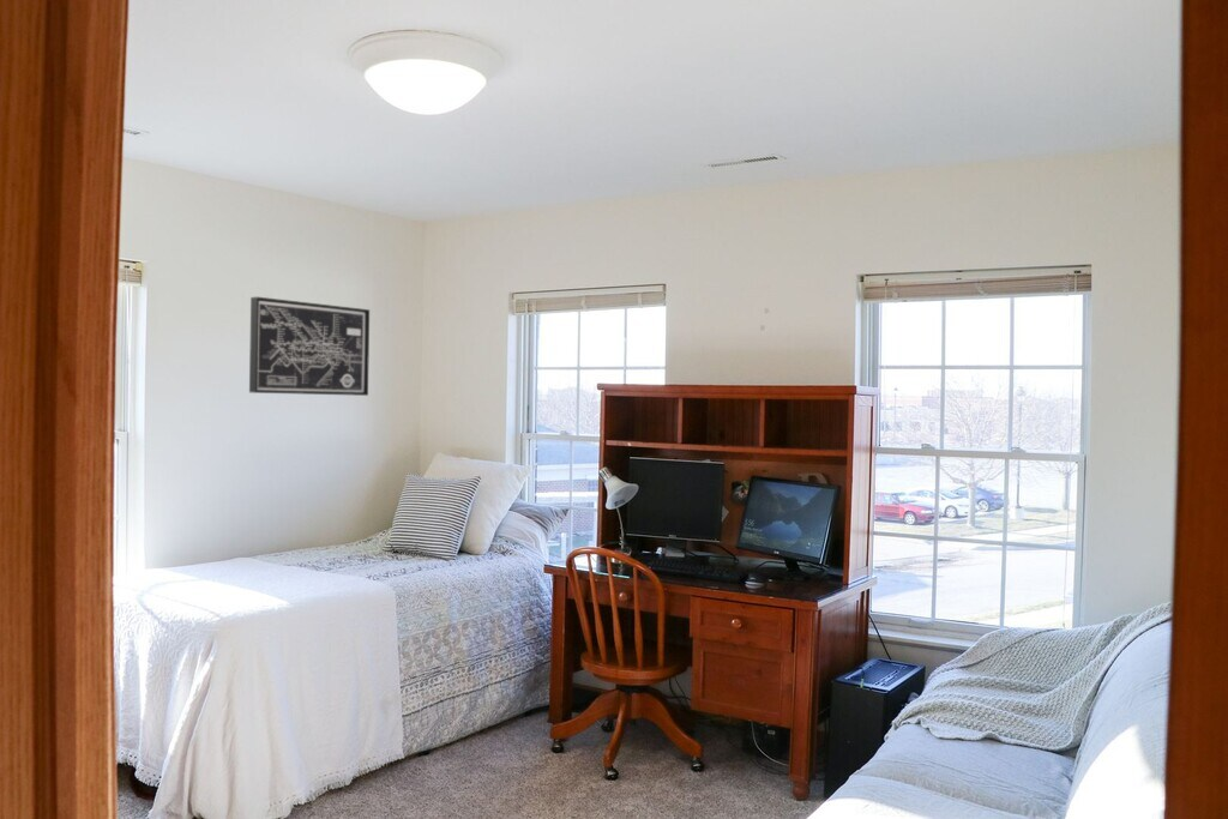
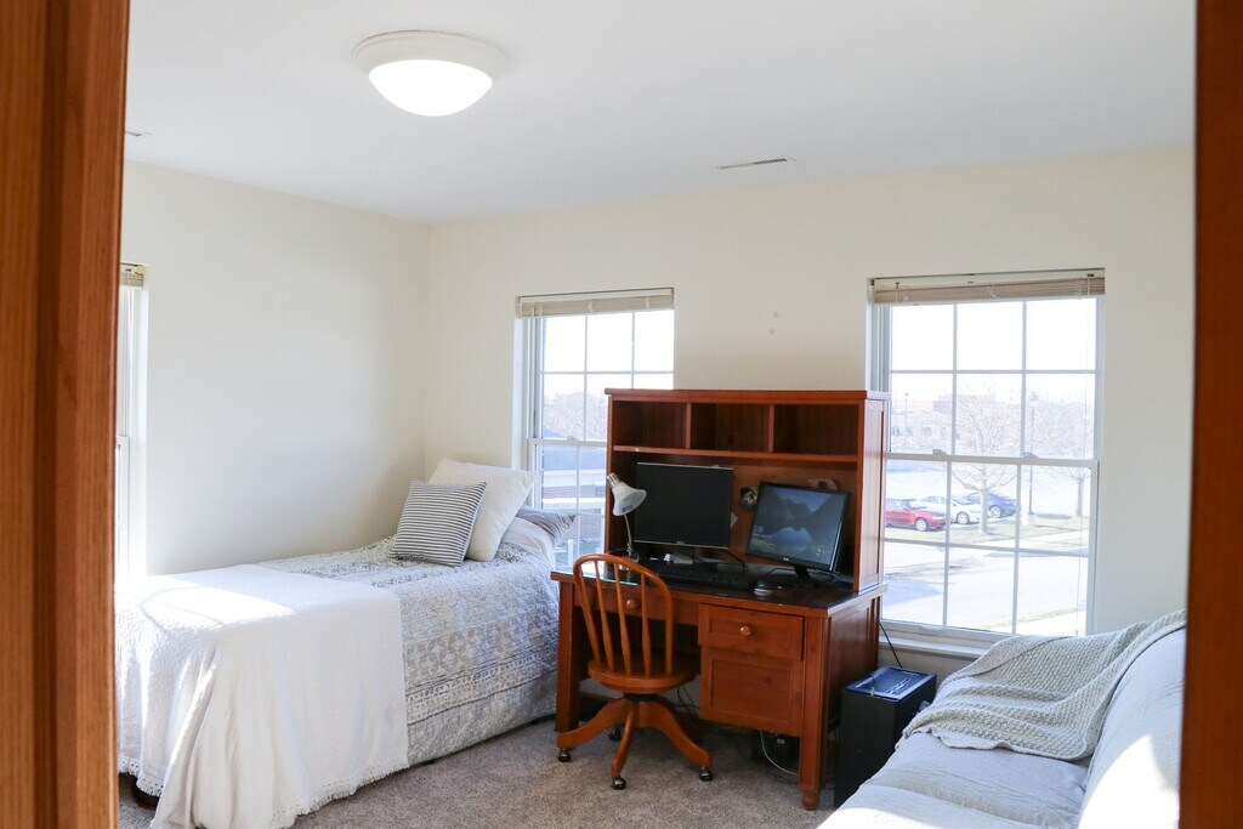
- wall art (312, 349)
